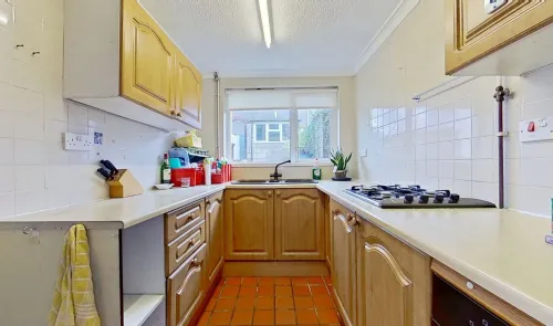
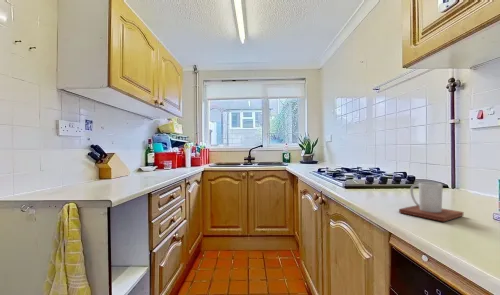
+ mug (430, 198)
